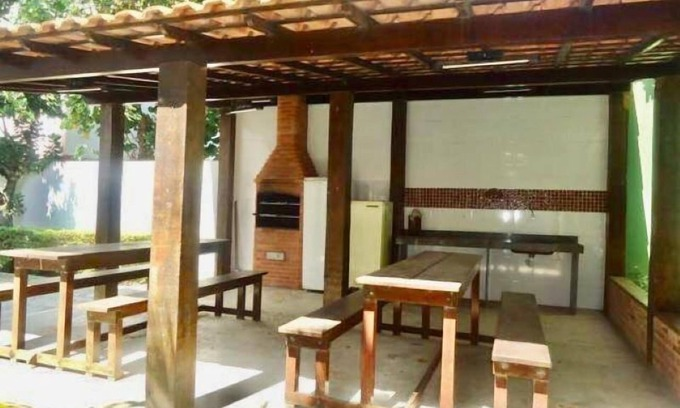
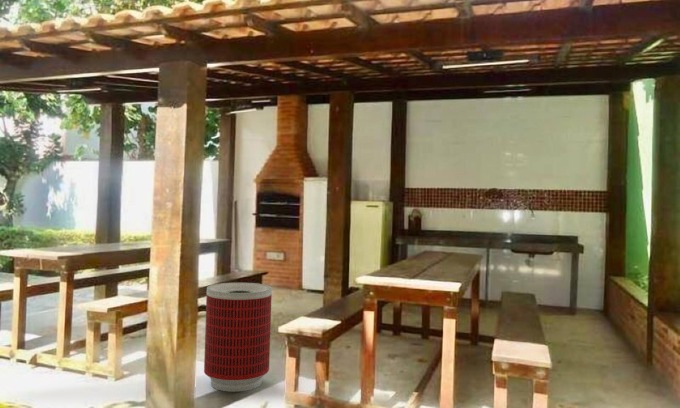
+ trash can (238, 334)
